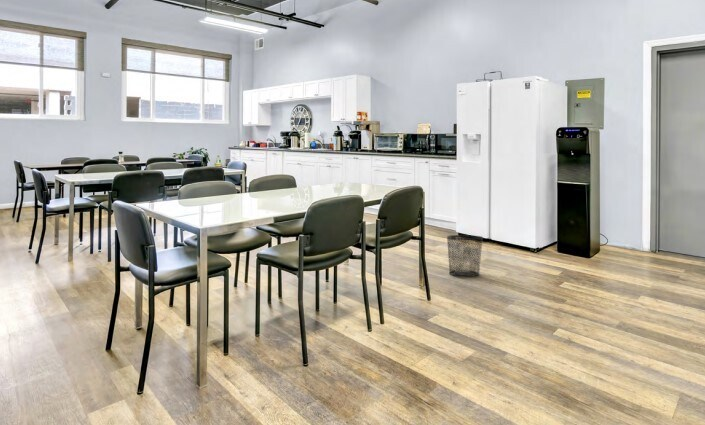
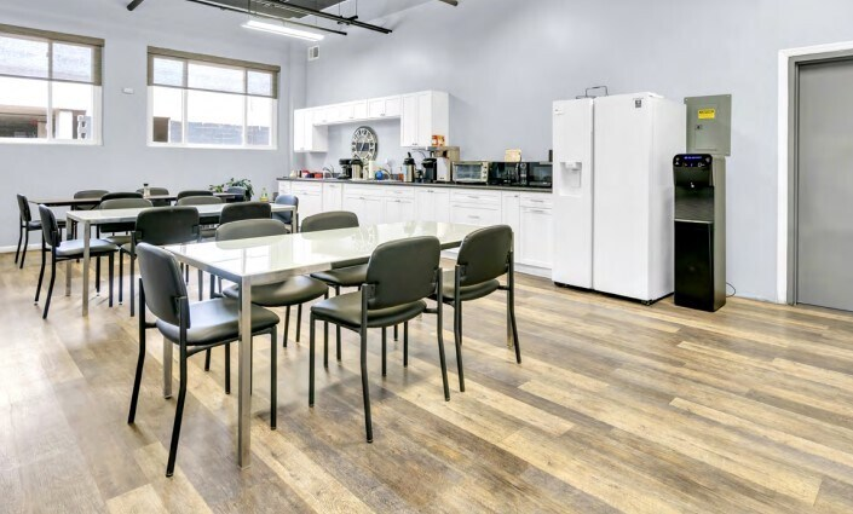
- waste bin (464, 255)
